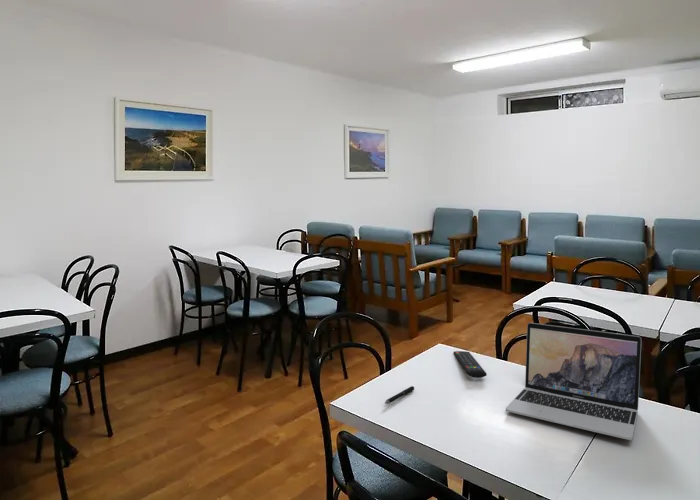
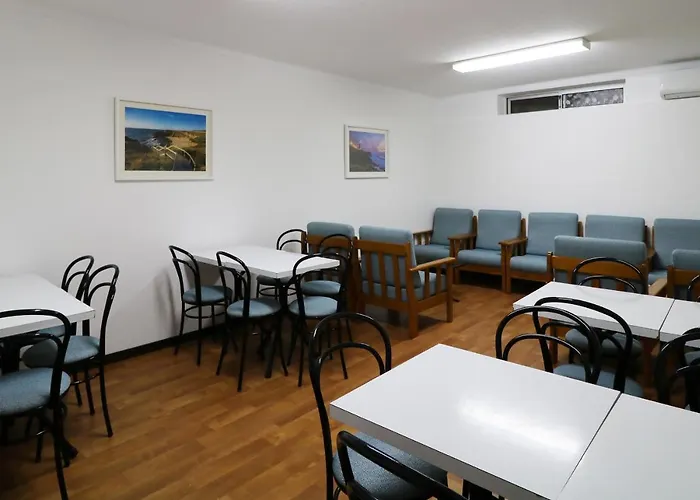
- laptop (573, 374)
- remote control (468, 363)
- pen (399, 395)
